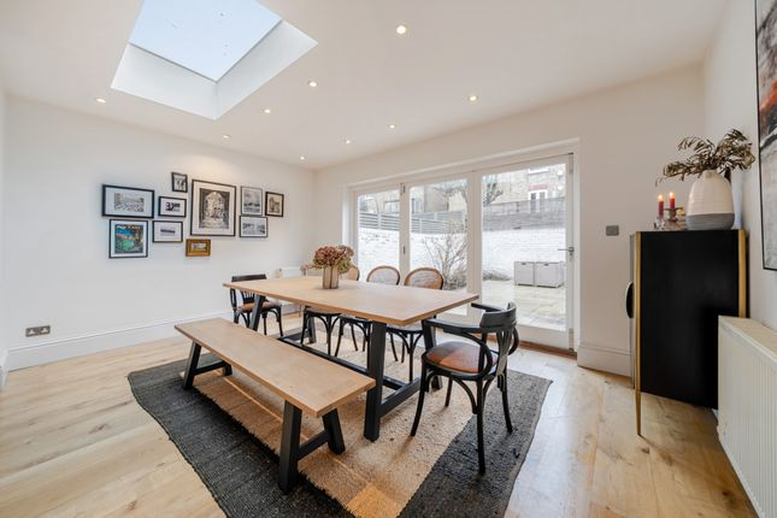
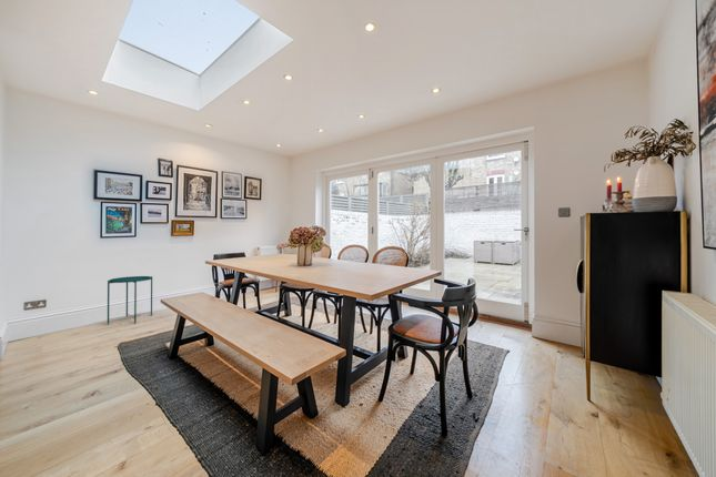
+ side table (134, 298)
